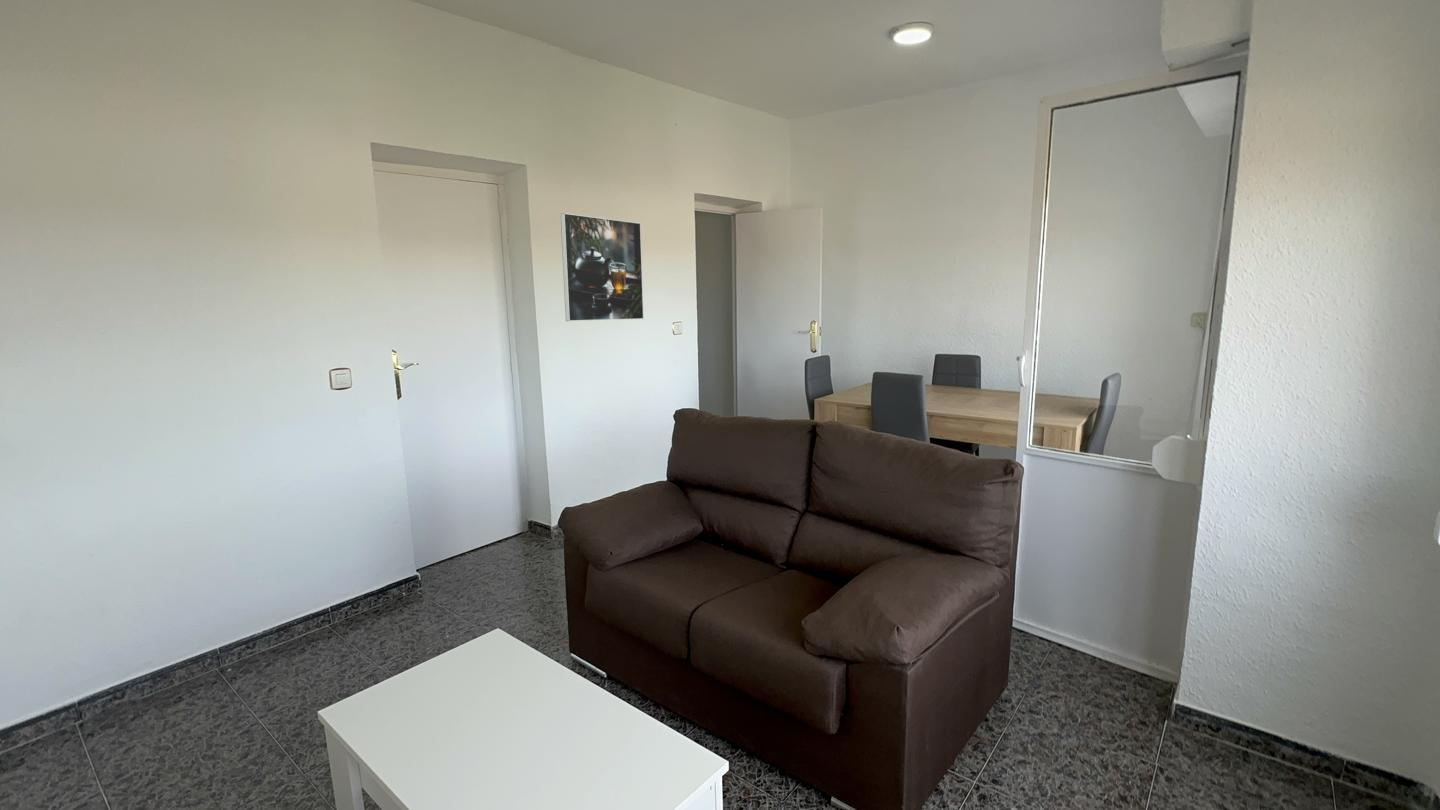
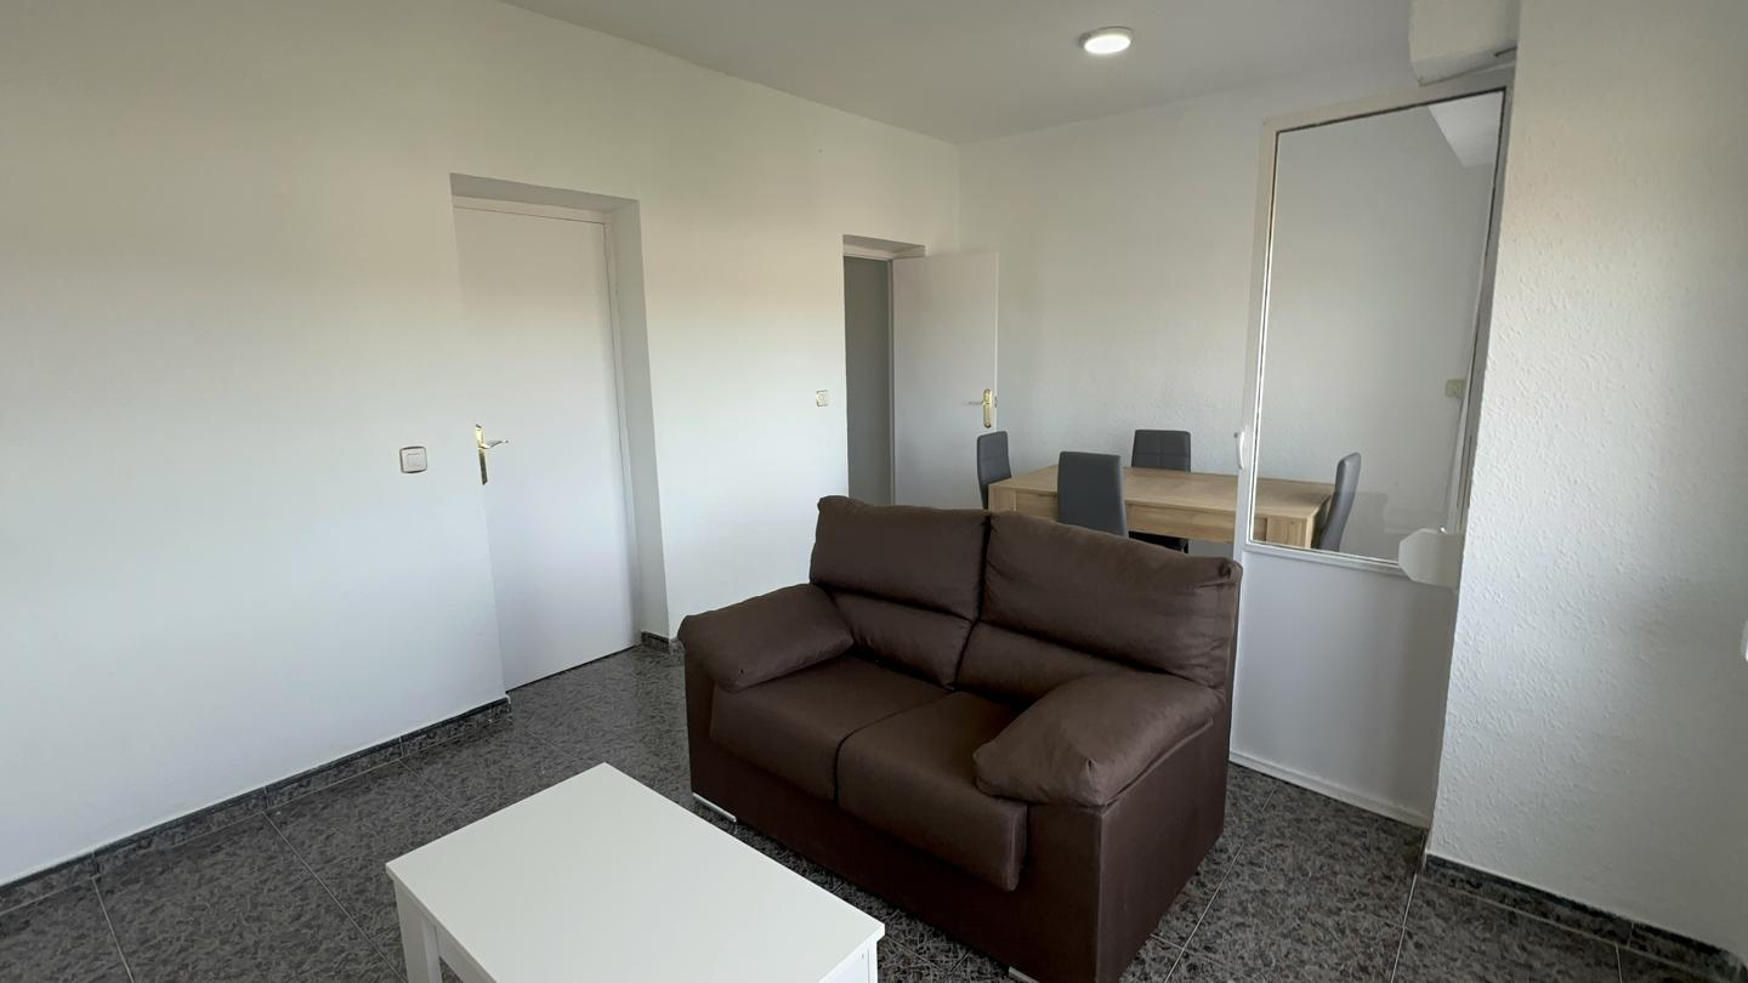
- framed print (604, 269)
